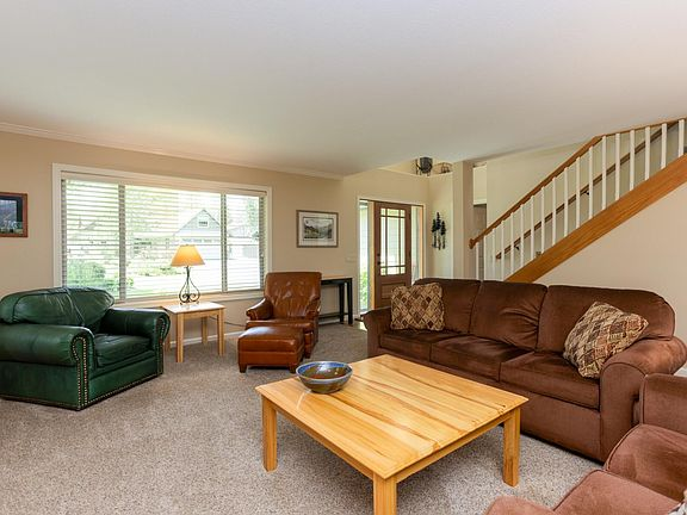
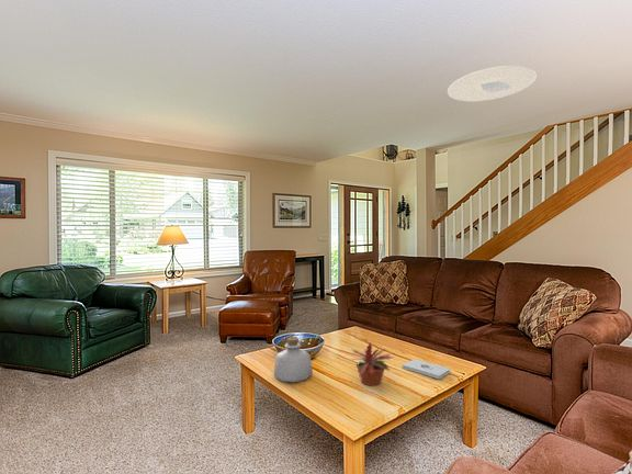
+ notepad (426, 368)
+ bottle (293, 357)
+ potted plant (371, 360)
+ ceiling light (489, 81)
